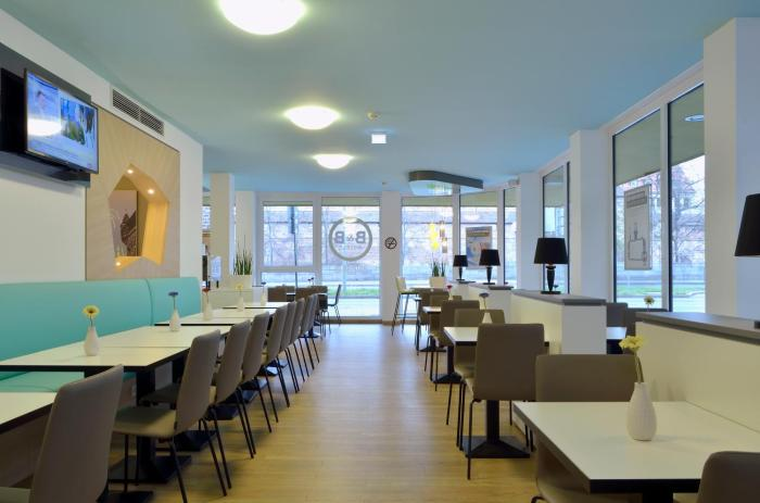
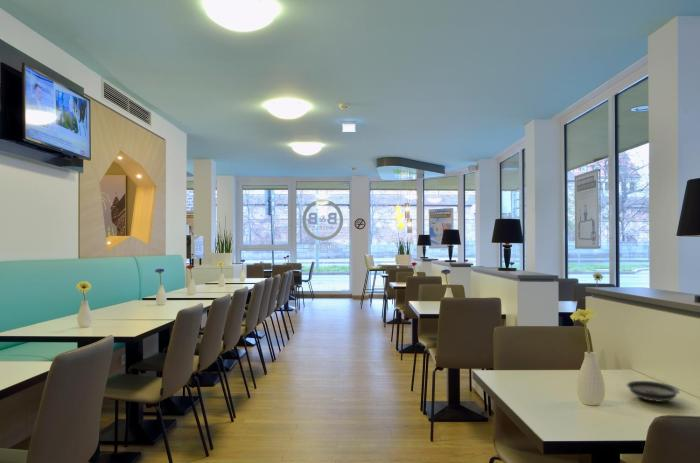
+ saucer (652, 392)
